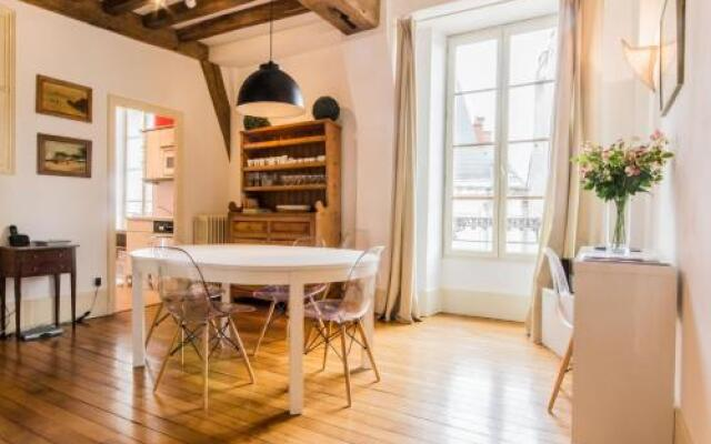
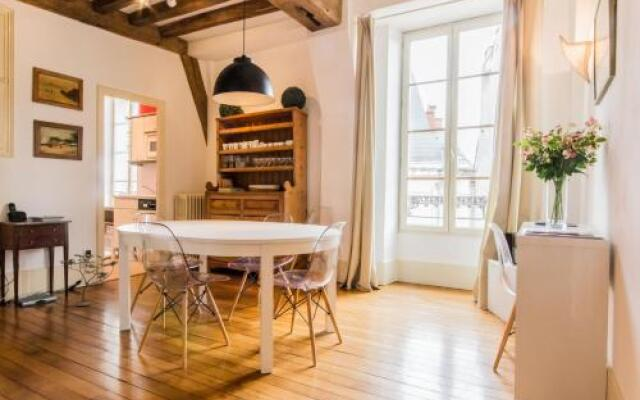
+ decorative plant (88, 280)
